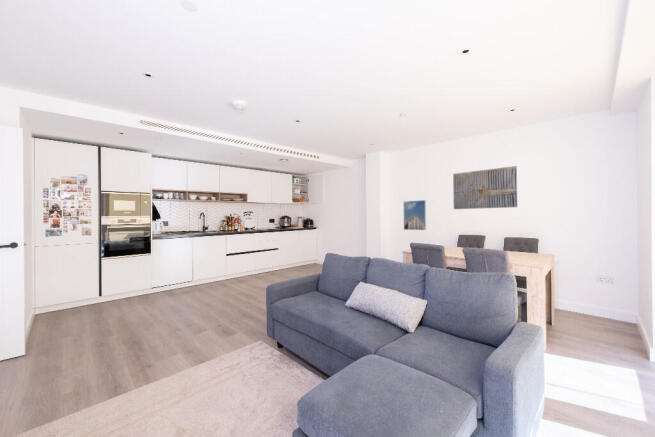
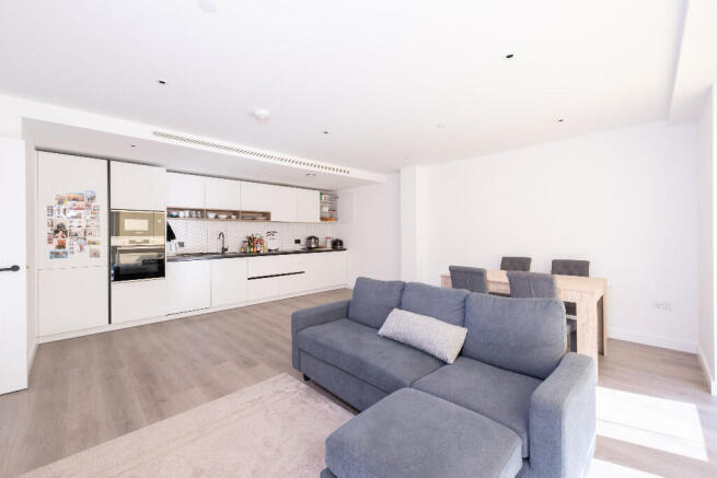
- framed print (414, 215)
- wall art (482, 189)
